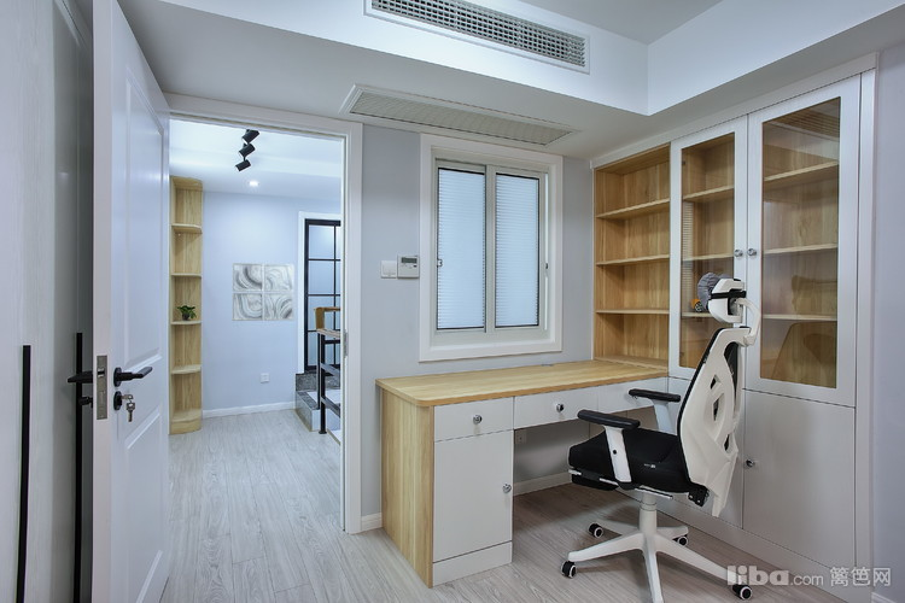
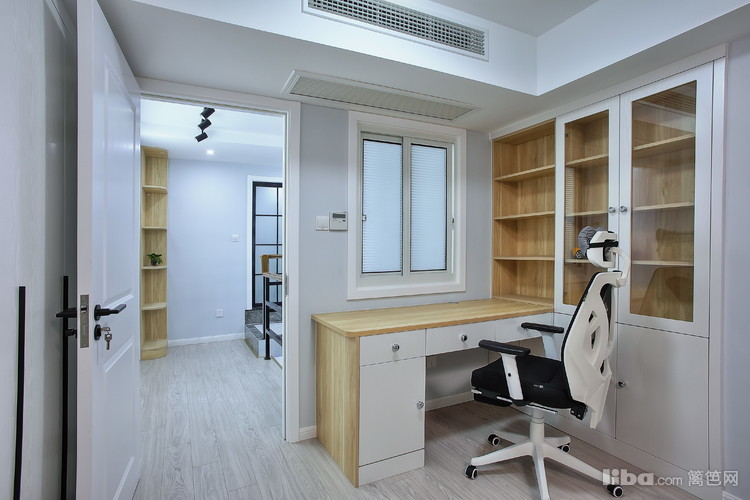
- wall art (264, 291)
